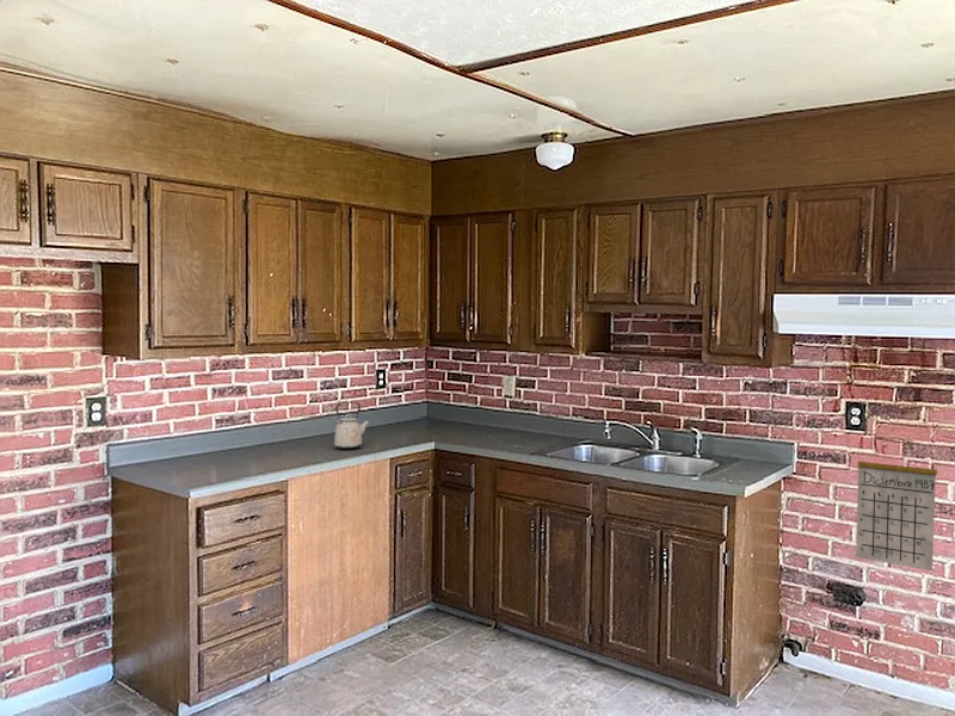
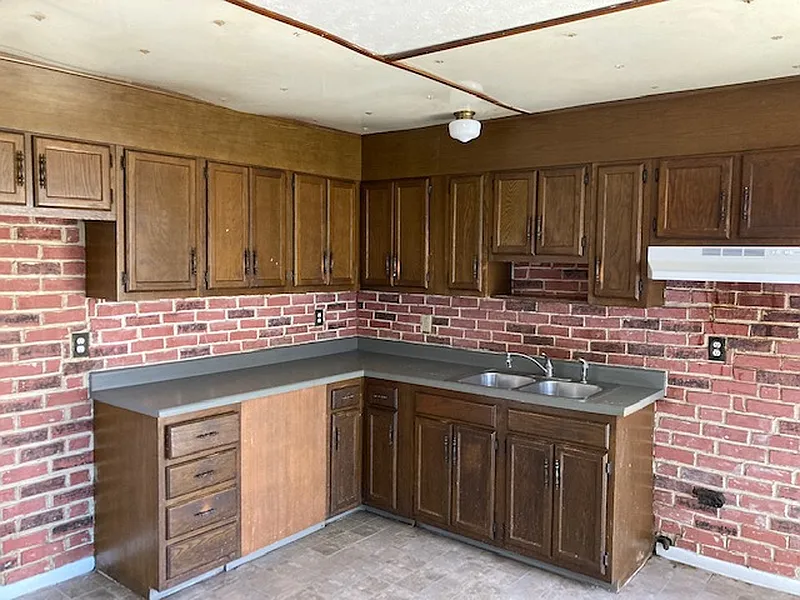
- kettle (352, 424)
- calendar (894, 502)
